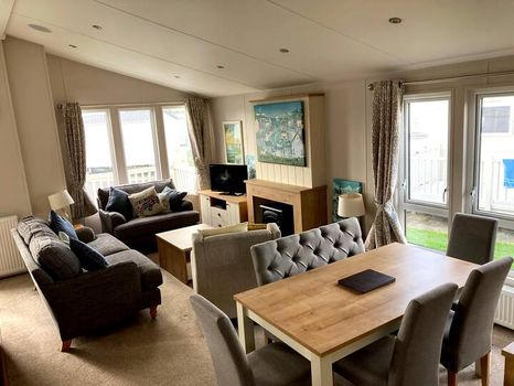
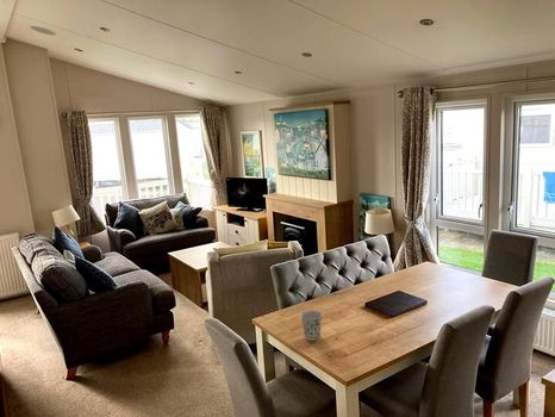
+ cup (311, 325)
